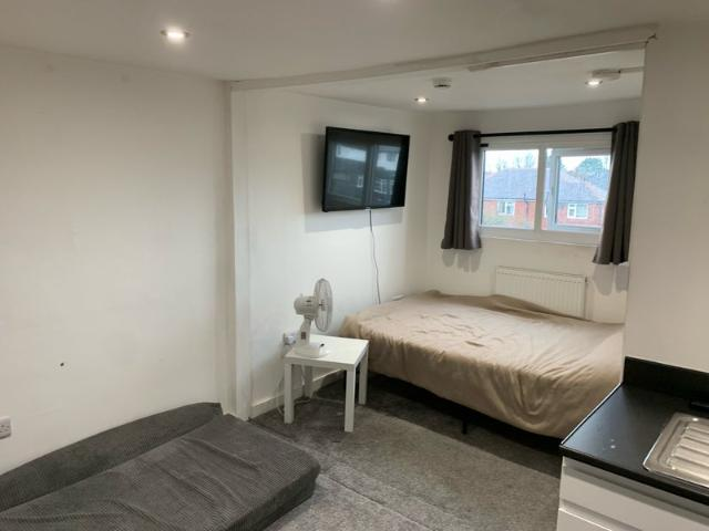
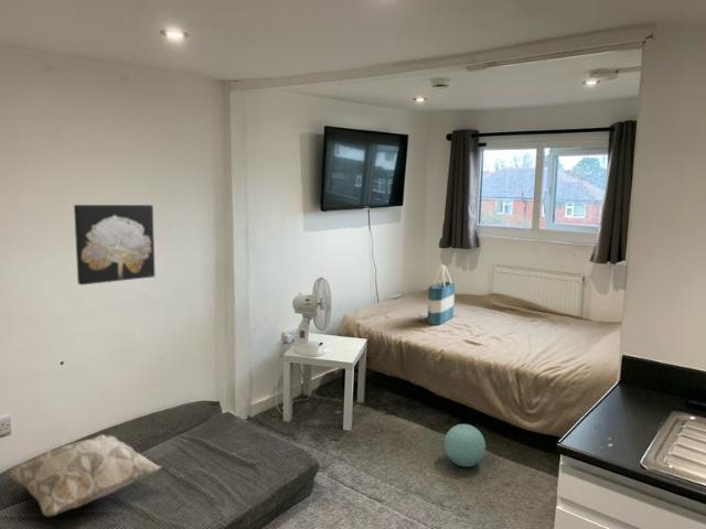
+ decorative pillow (84, 469)
+ ball (464, 444)
+ tote bag (441, 292)
+ wall art (116, 242)
